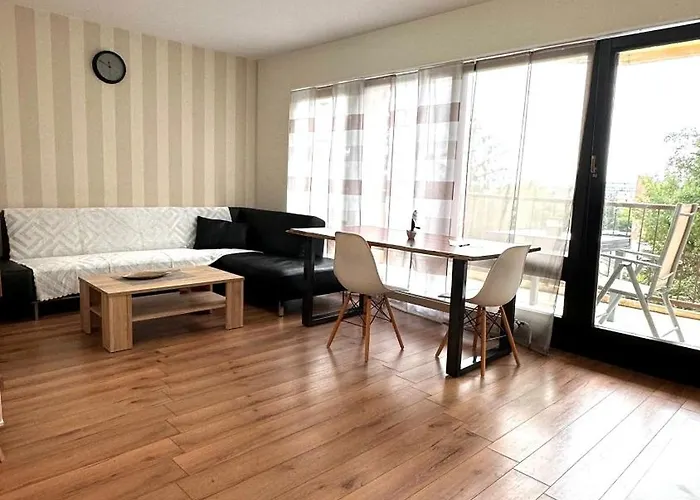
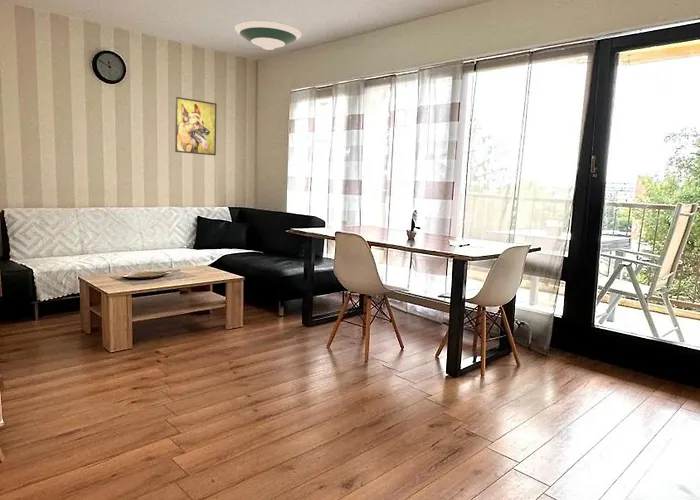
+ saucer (268, 39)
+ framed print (196, 127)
